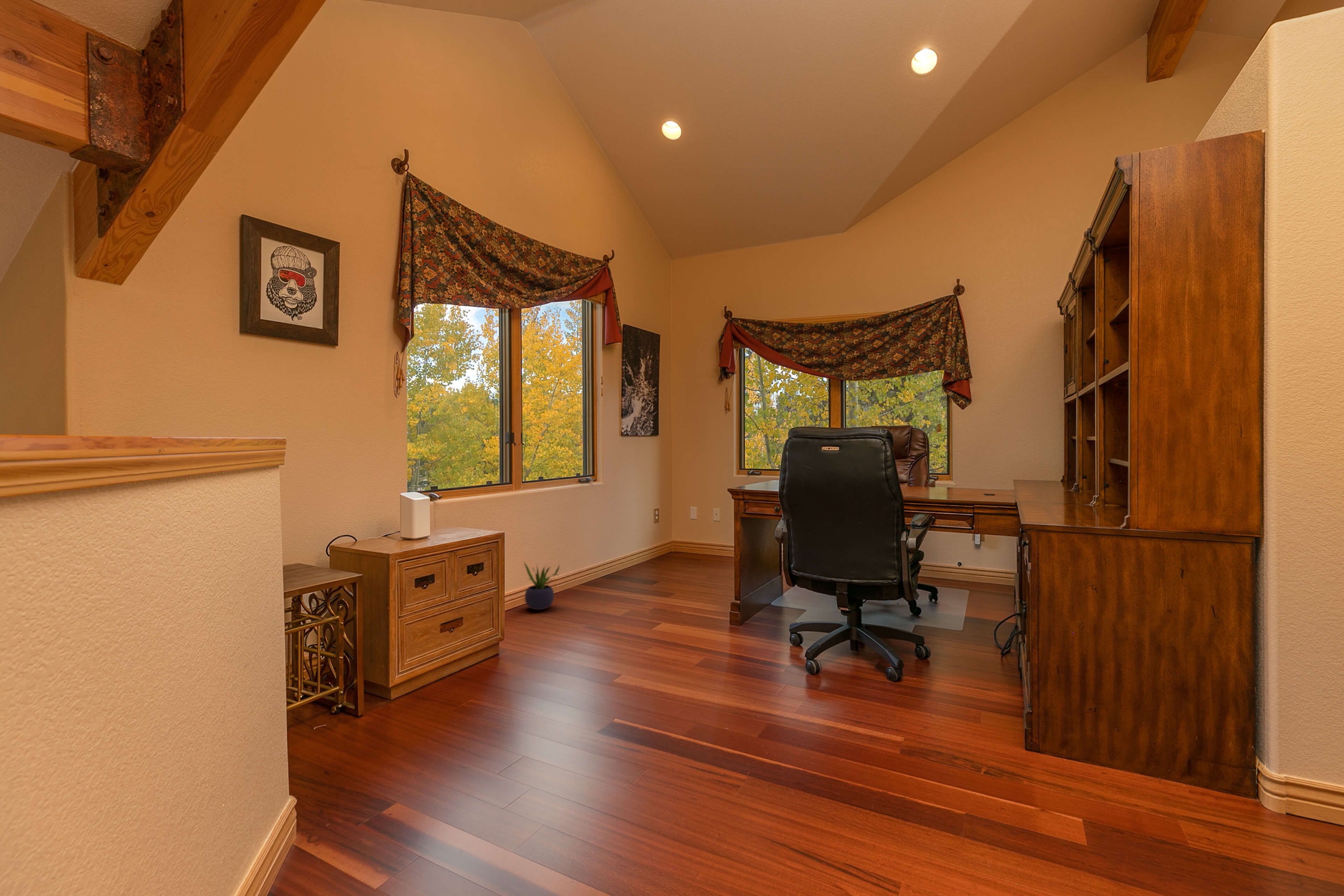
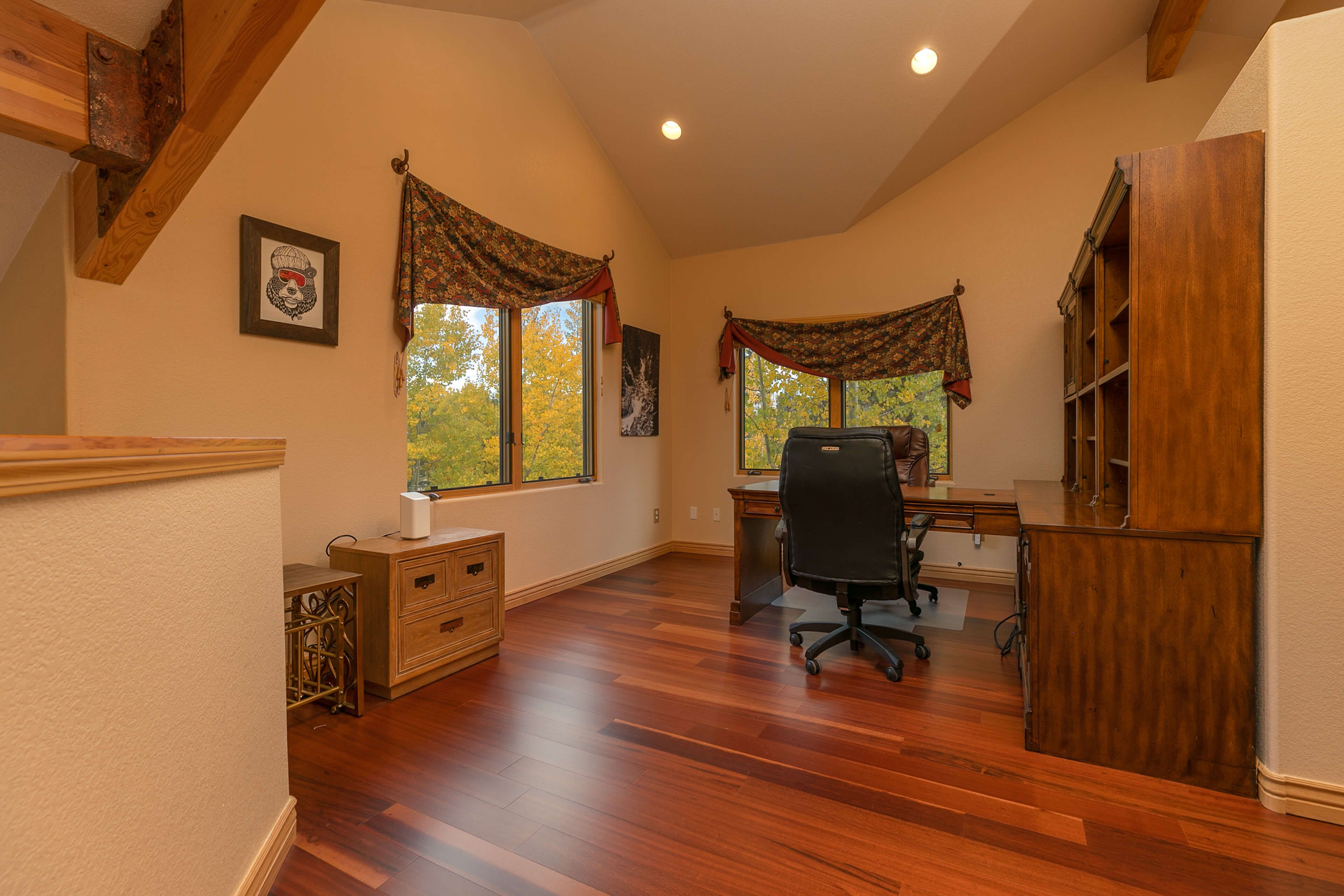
- potted plant (539, 584)
